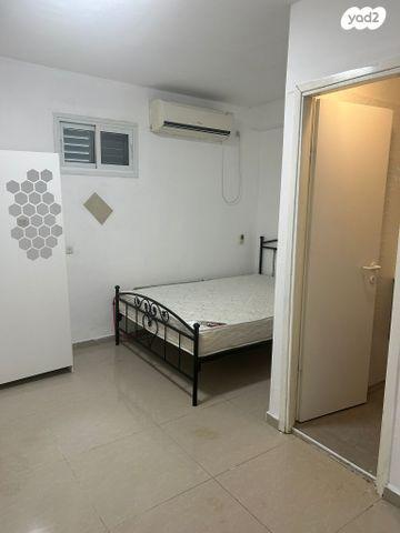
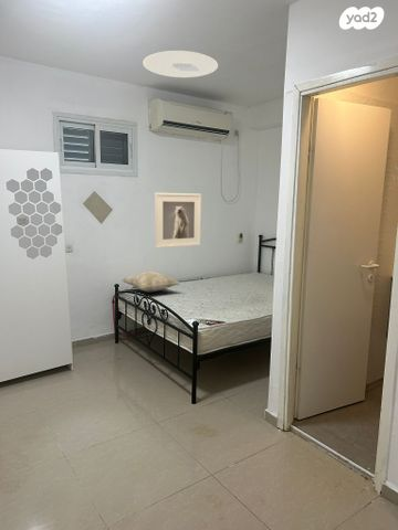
+ decorative pillow (150, 282)
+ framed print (178, 220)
+ ceiling light (180, 61)
